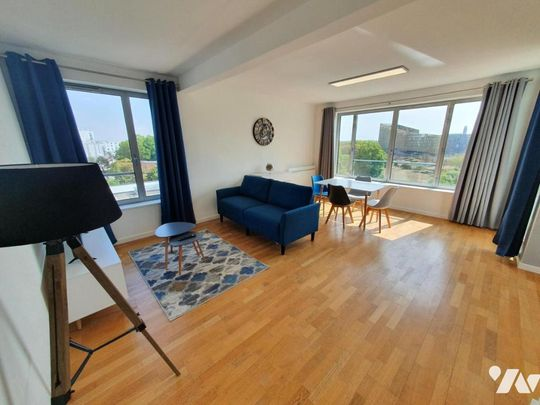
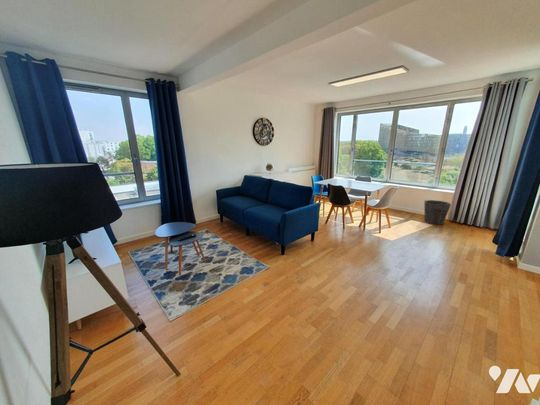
+ waste bin (435, 212)
